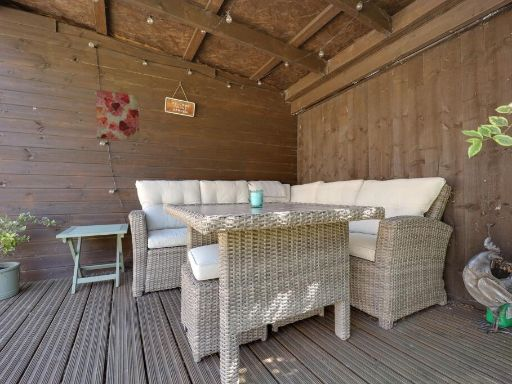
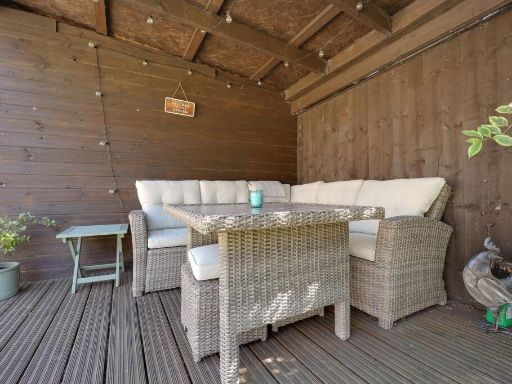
- wall art (118, 116)
